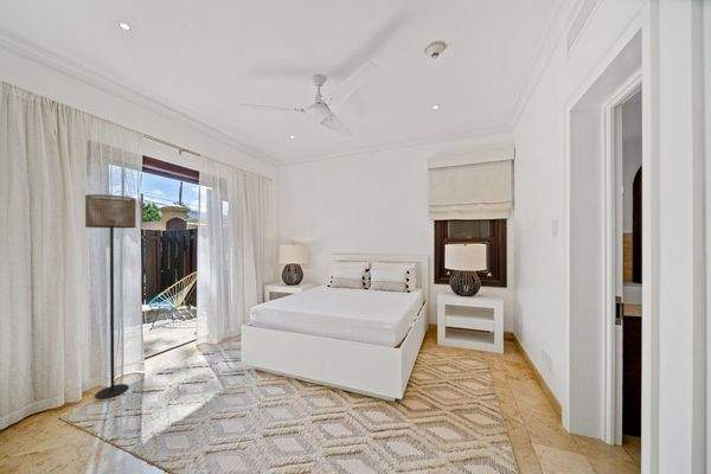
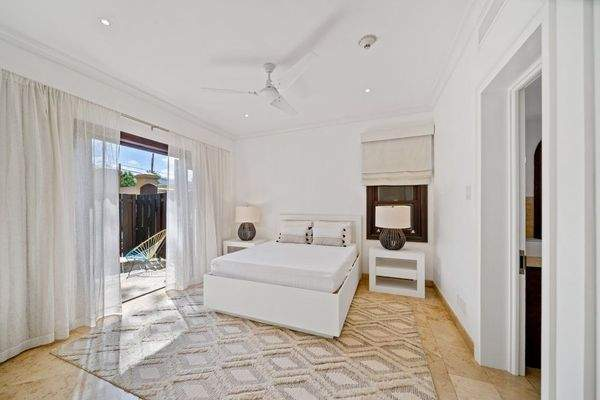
- floor lamp (111, 294)
